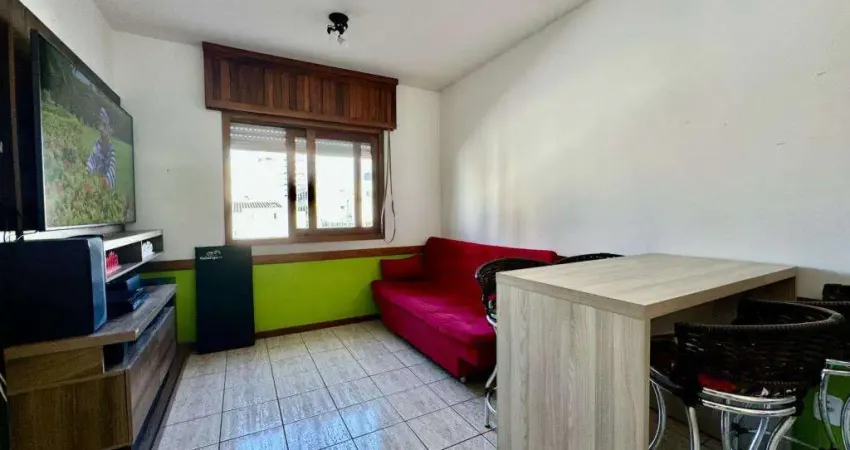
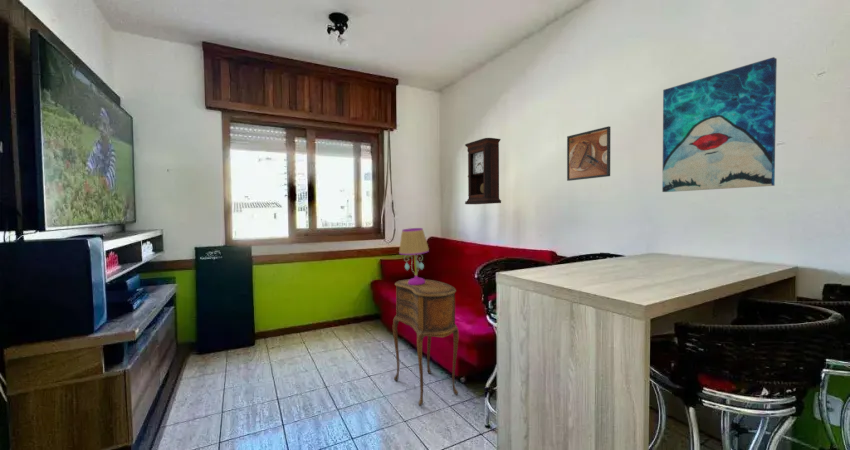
+ pendulum clock (480, 172)
+ wall art (713, 132)
+ table lamp (416, 256)
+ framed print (587, 155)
+ side table (426, 335)
